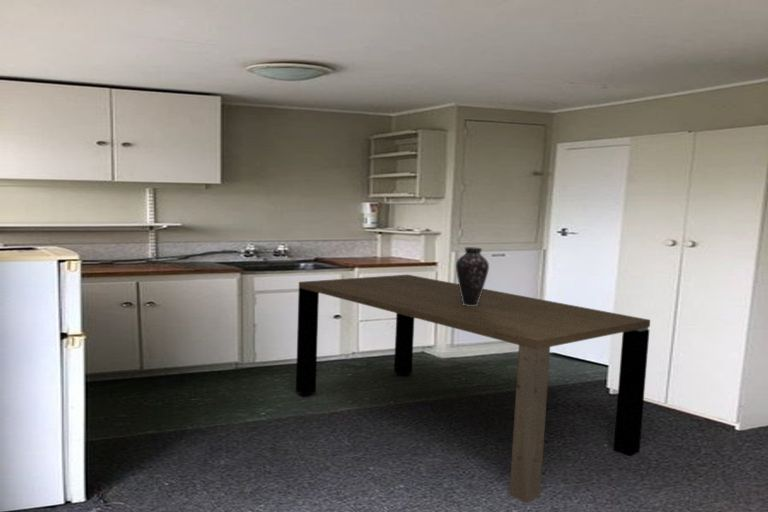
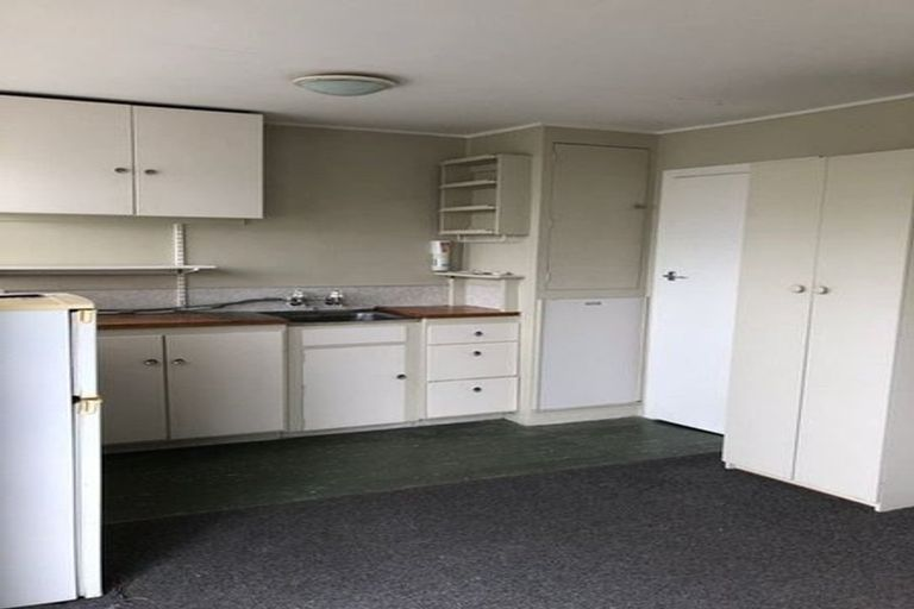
- dining table (459, 329)
- vase (471, 276)
